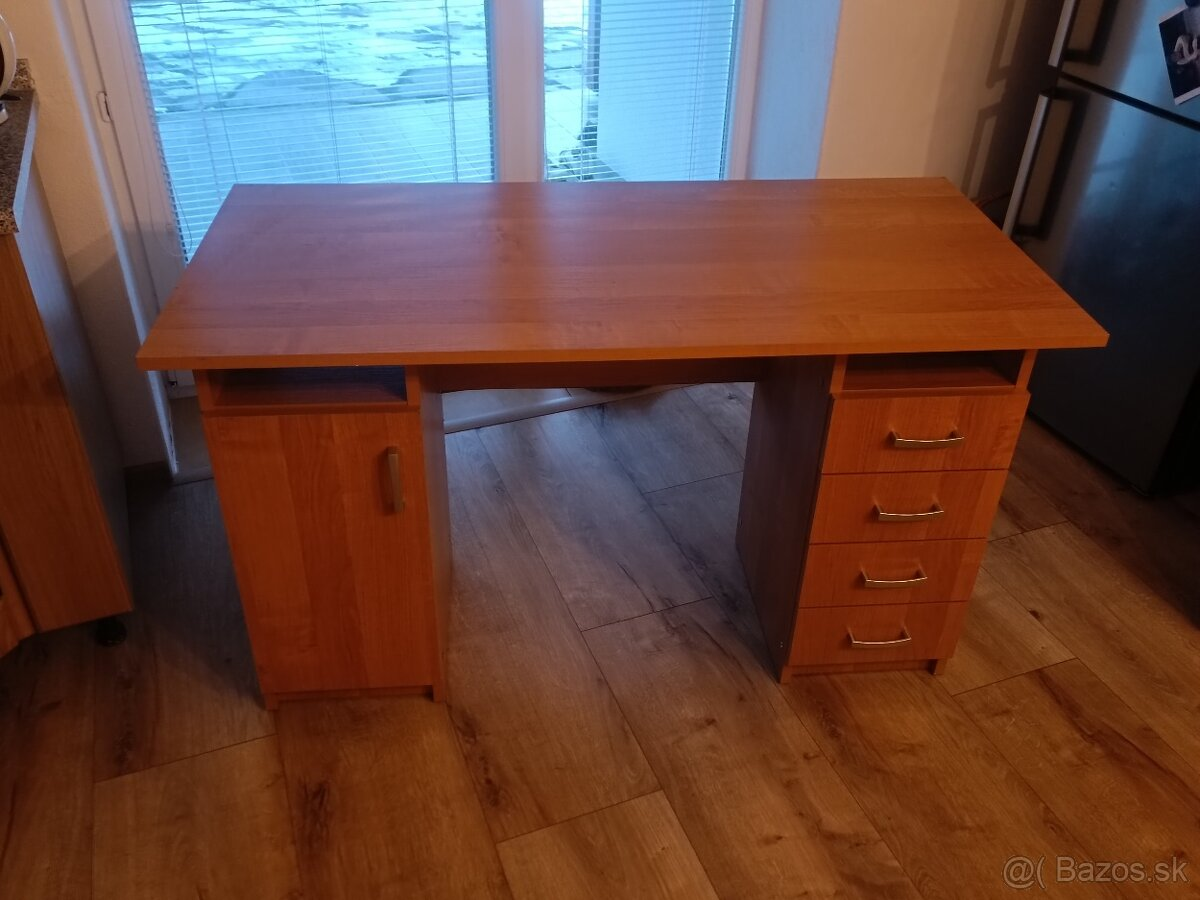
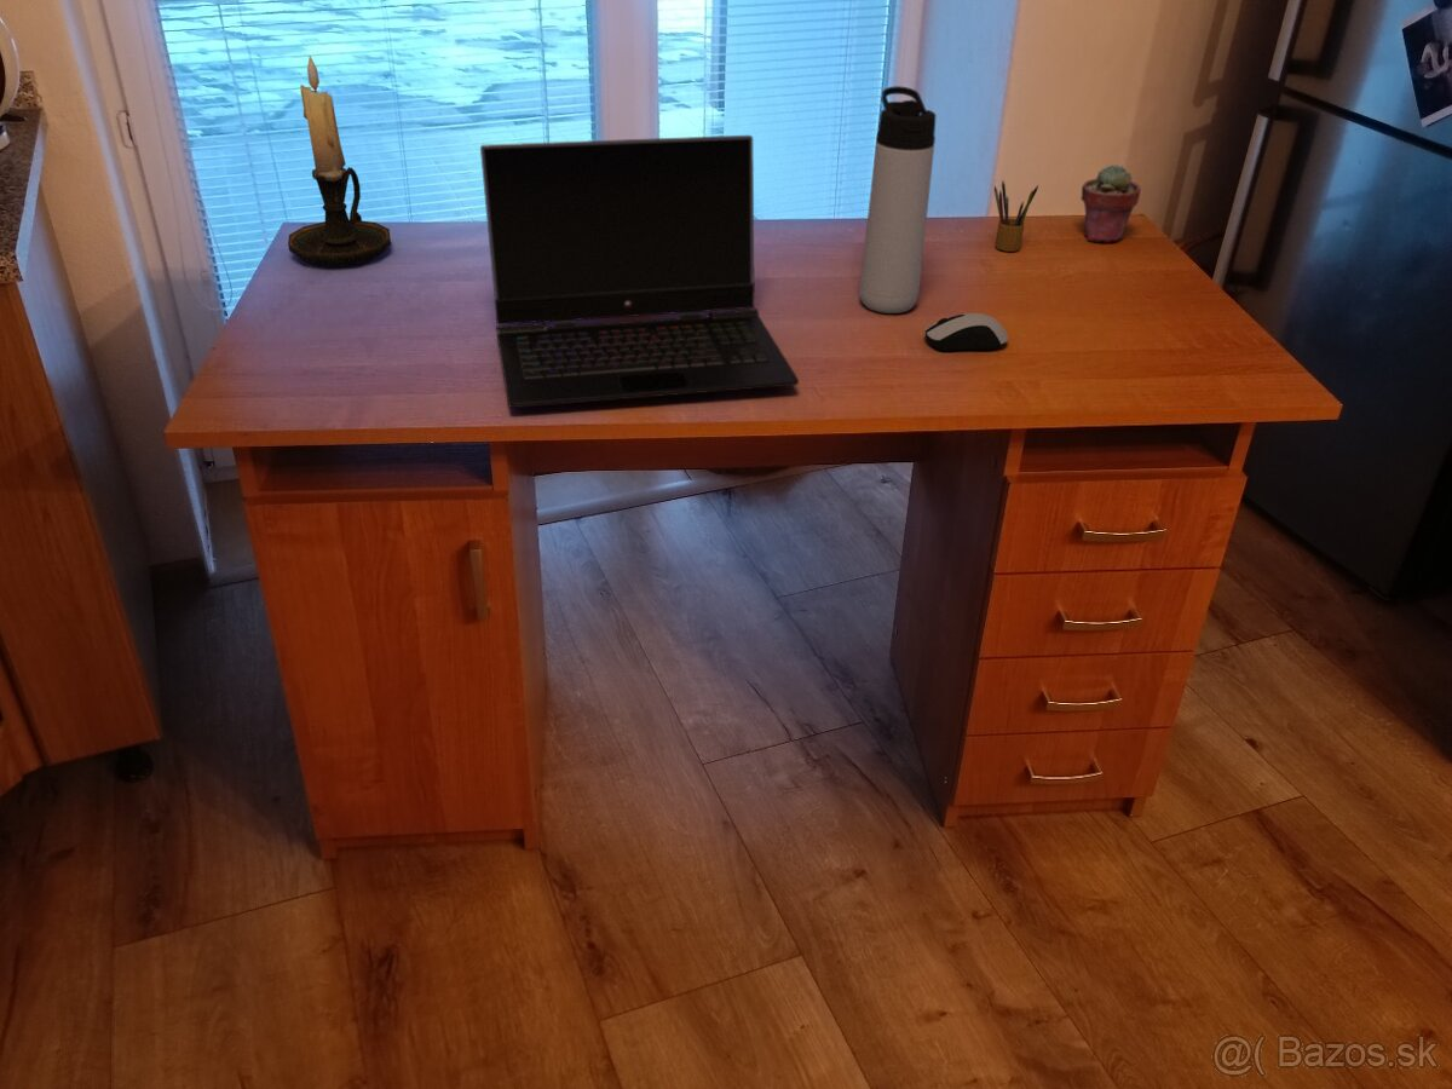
+ potted succulent (1108, 201)
+ thermos bottle (895, 202)
+ pencil box (1016, 217)
+ laptop computer (638, 267)
+ candle holder (332, 152)
+ computer mouse (967, 328)
